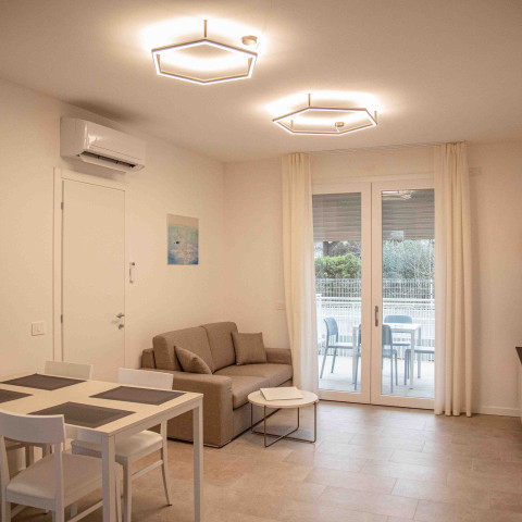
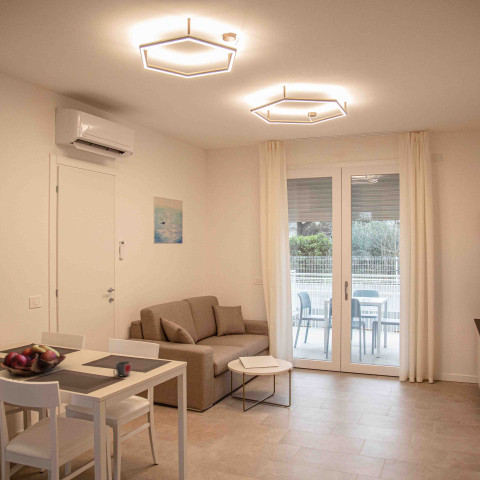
+ fruit basket (34, 358)
+ mug (121, 369)
